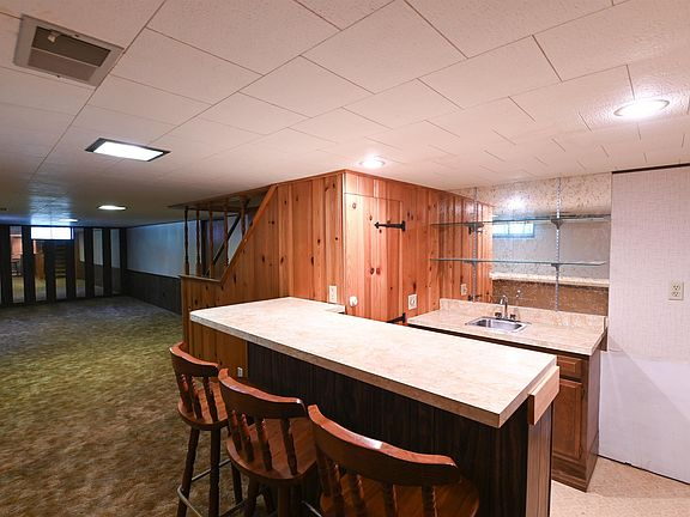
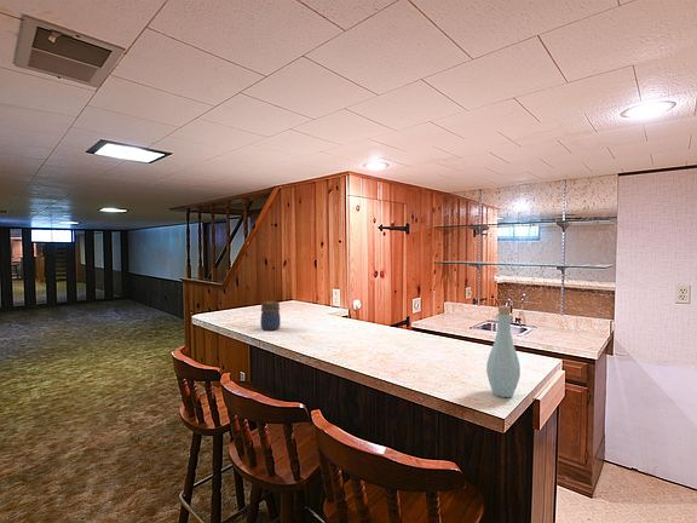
+ jar (270, 315)
+ bottle (503, 350)
